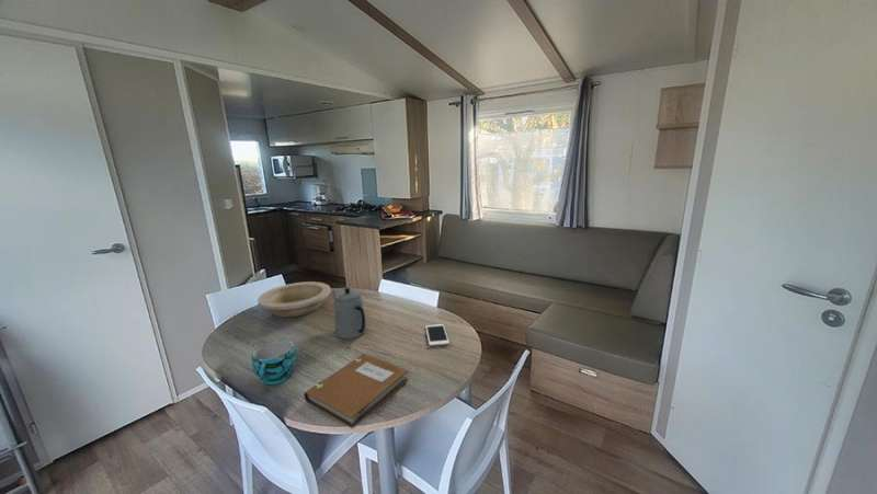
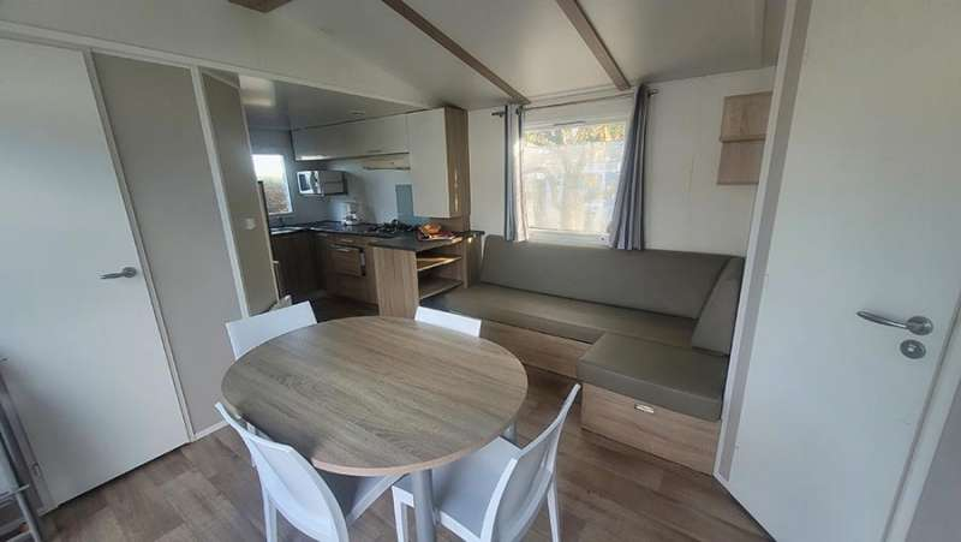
- teapot (348, 309)
- cup (275, 364)
- cell phone (436, 334)
- notebook (358, 383)
- bowl (296, 300)
